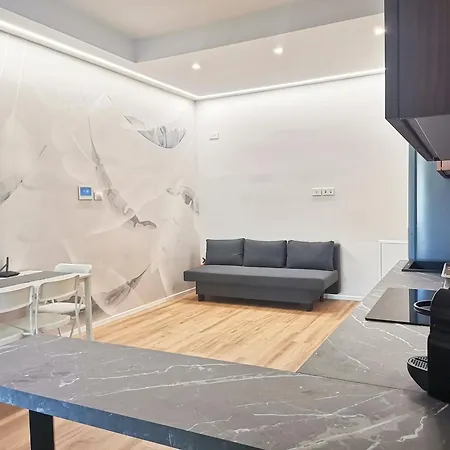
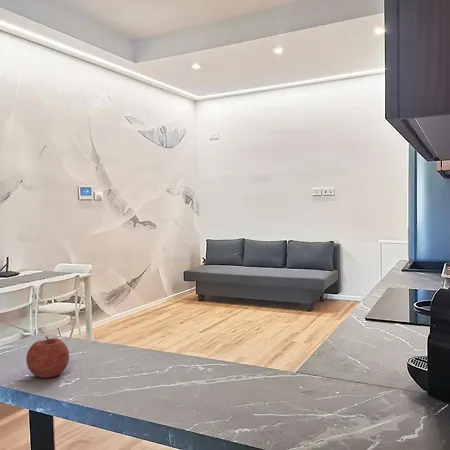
+ fruit (47, 354)
